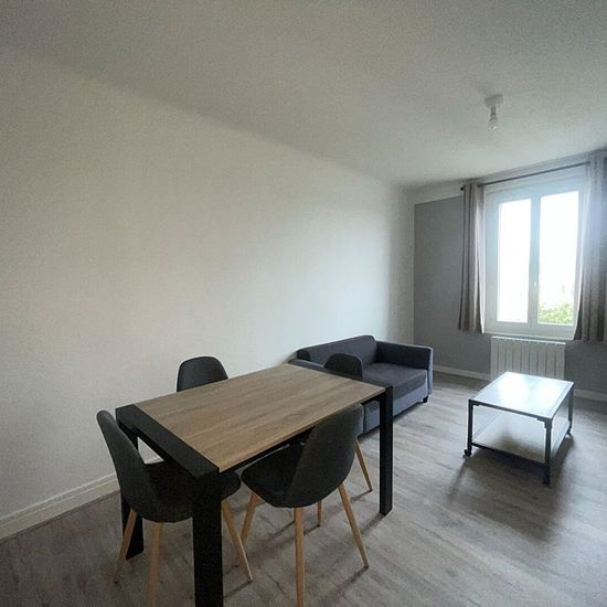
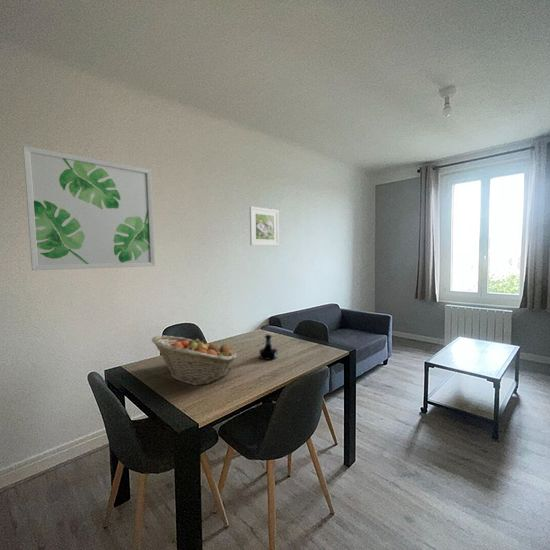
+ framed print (264, 227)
+ tequila bottle (268, 345)
+ fruit basket (194, 354)
+ wall art (97, 214)
